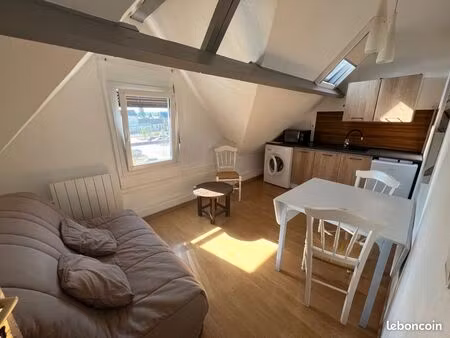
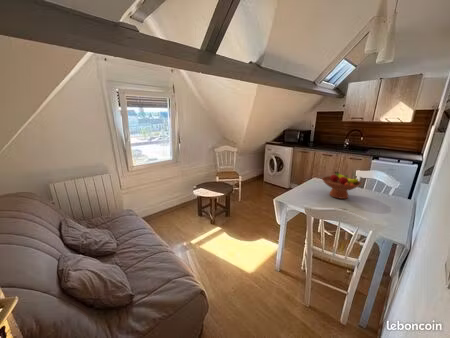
+ fruit bowl (340, 185)
